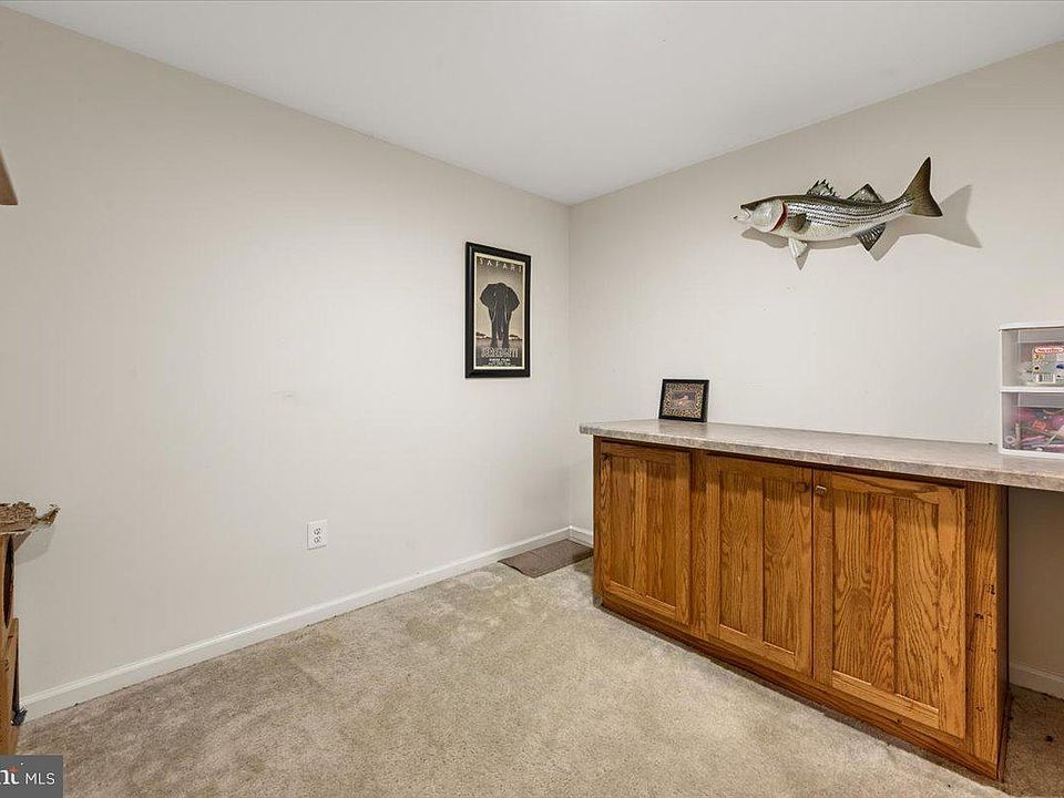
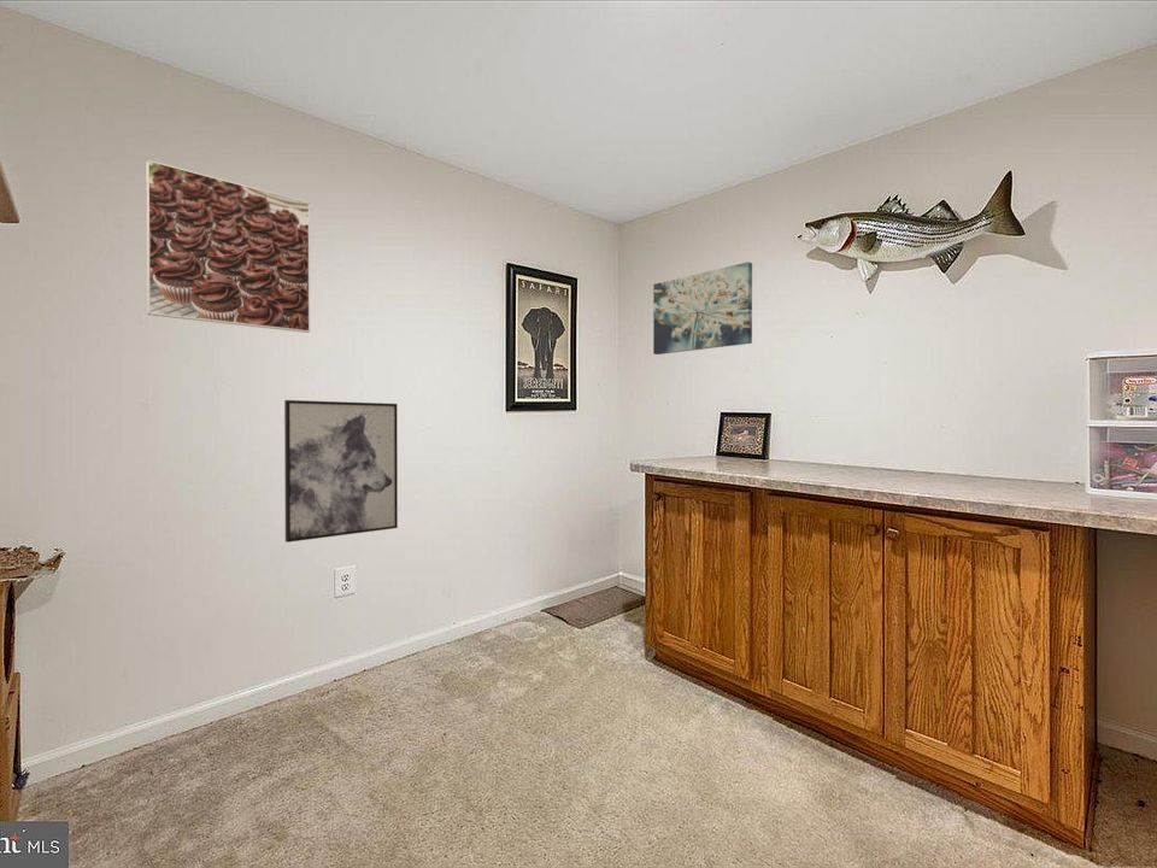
+ wall art (343, 468)
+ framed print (234, 253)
+ wall art (699, 311)
